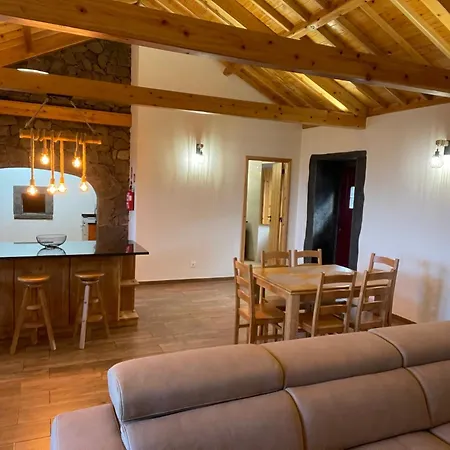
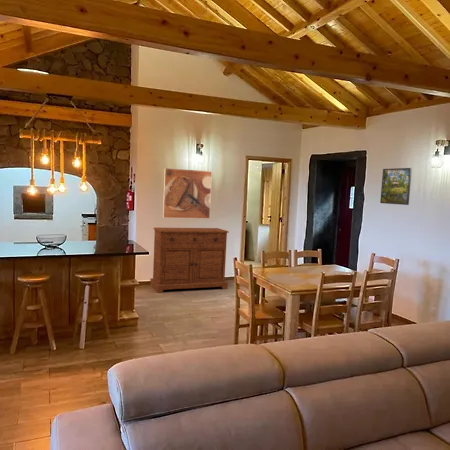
+ sideboard (189, 258)
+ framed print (395, 186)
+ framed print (187, 194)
